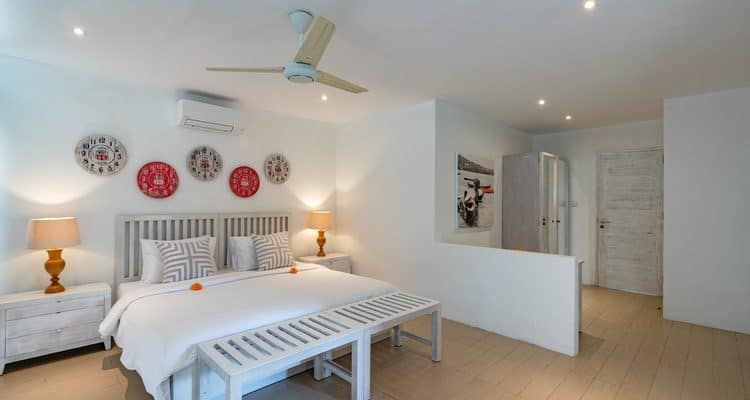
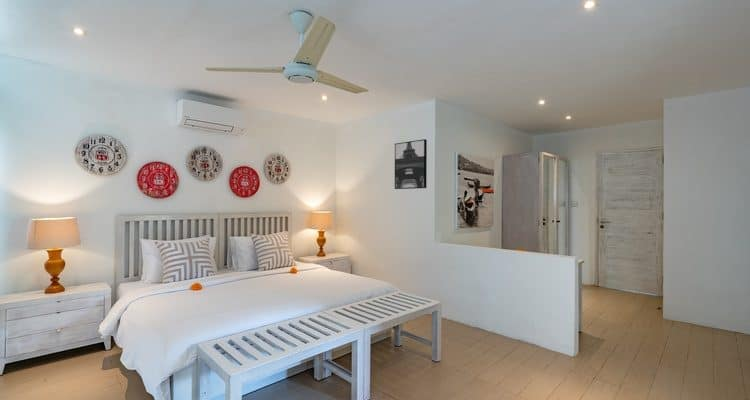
+ wall art (410, 165)
